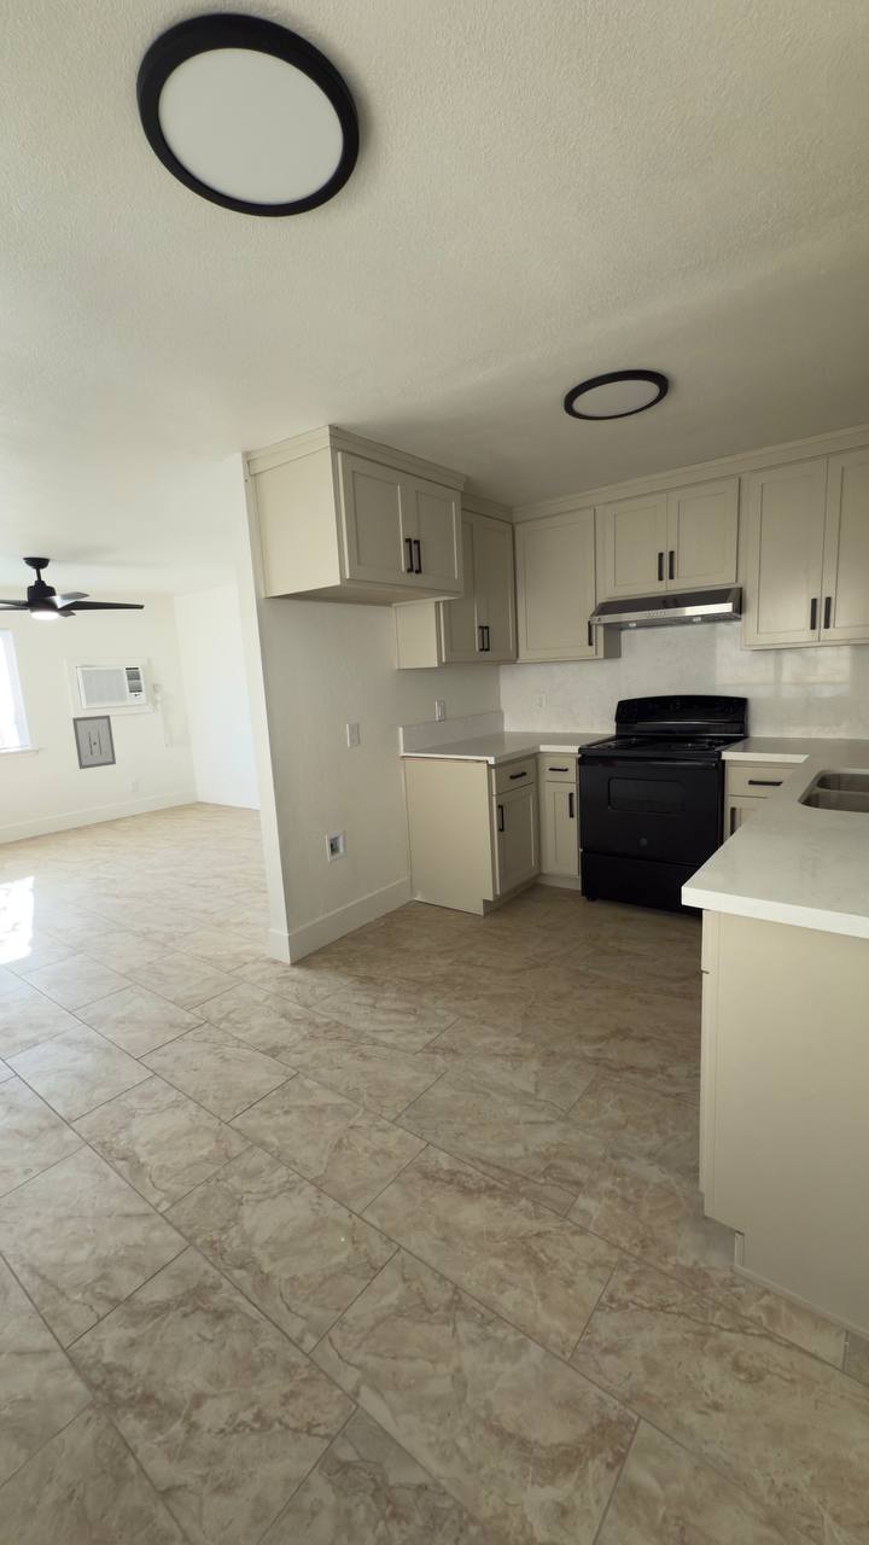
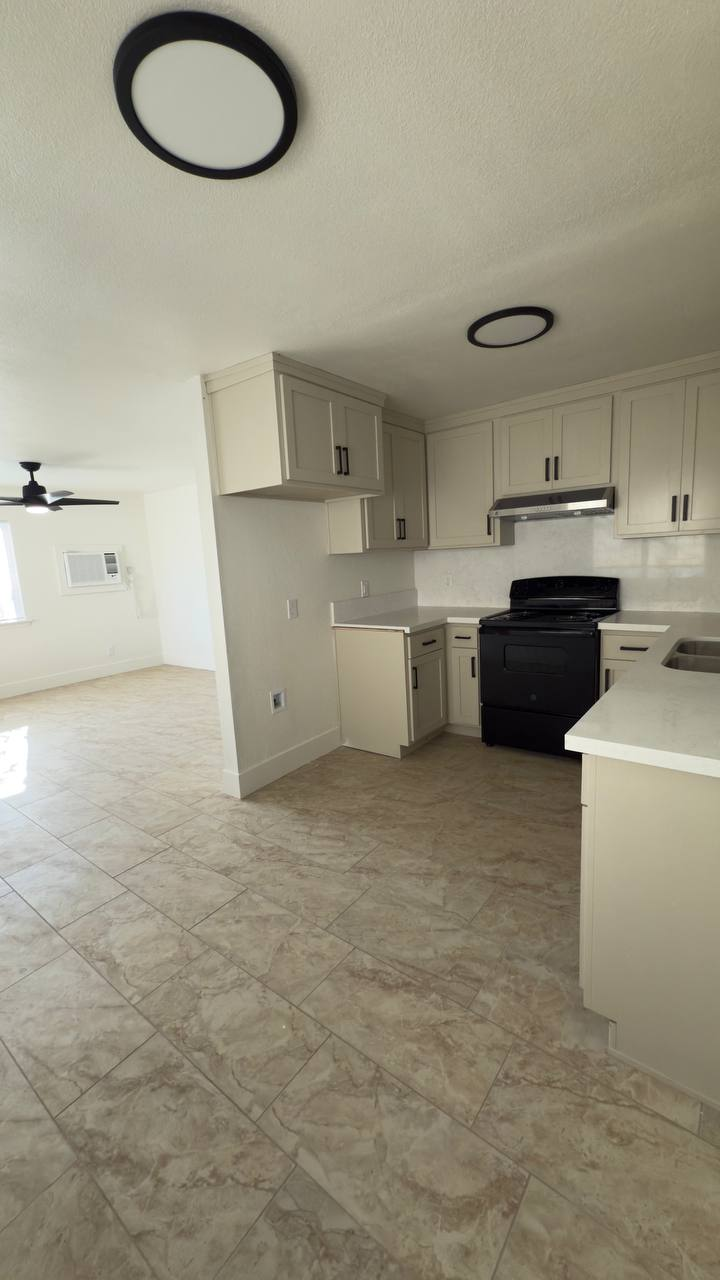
- wall art (94, 741)
